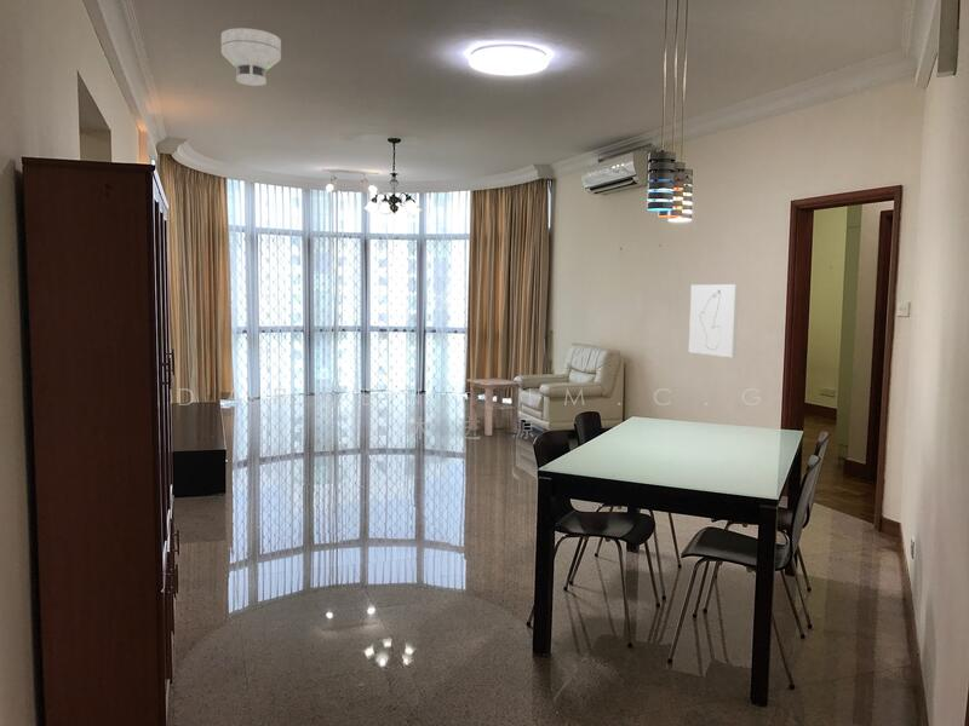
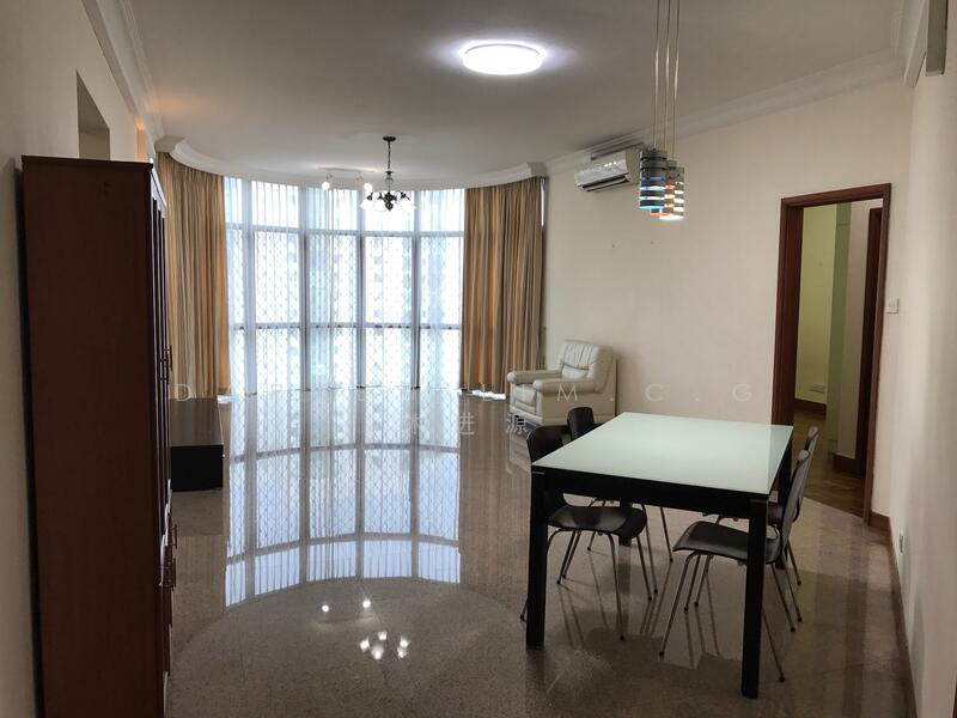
- wall art (712, 319)
- smoke detector (251, 59)
- side table (493, 405)
